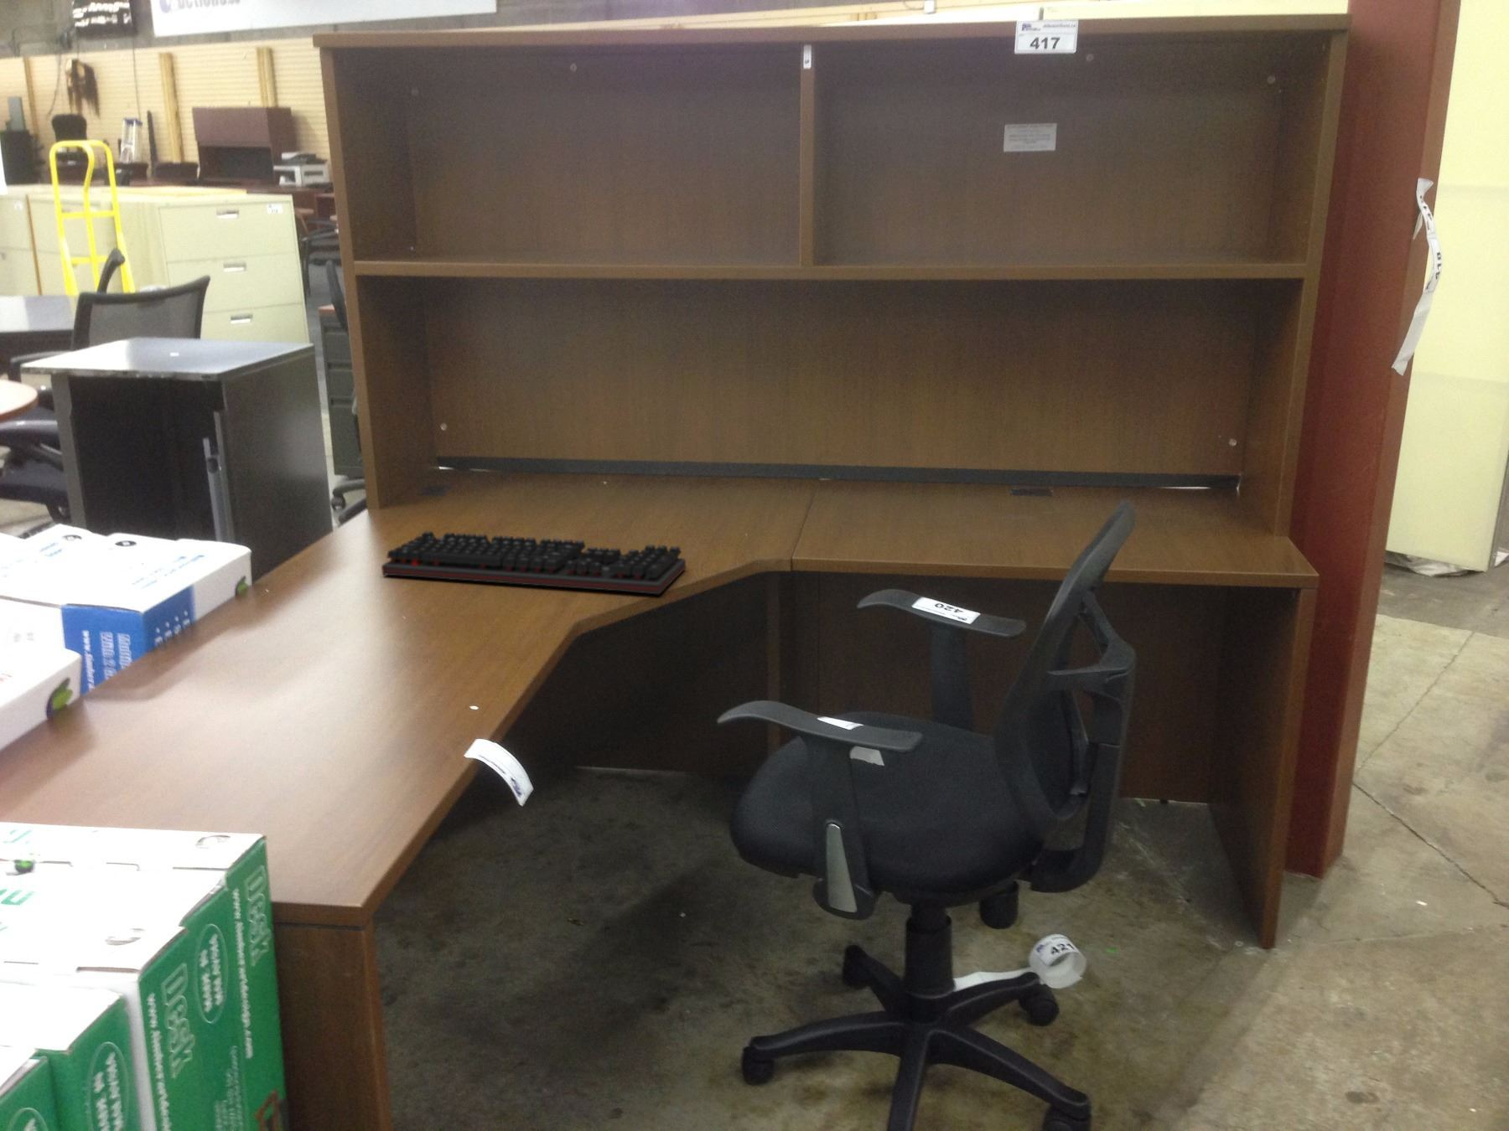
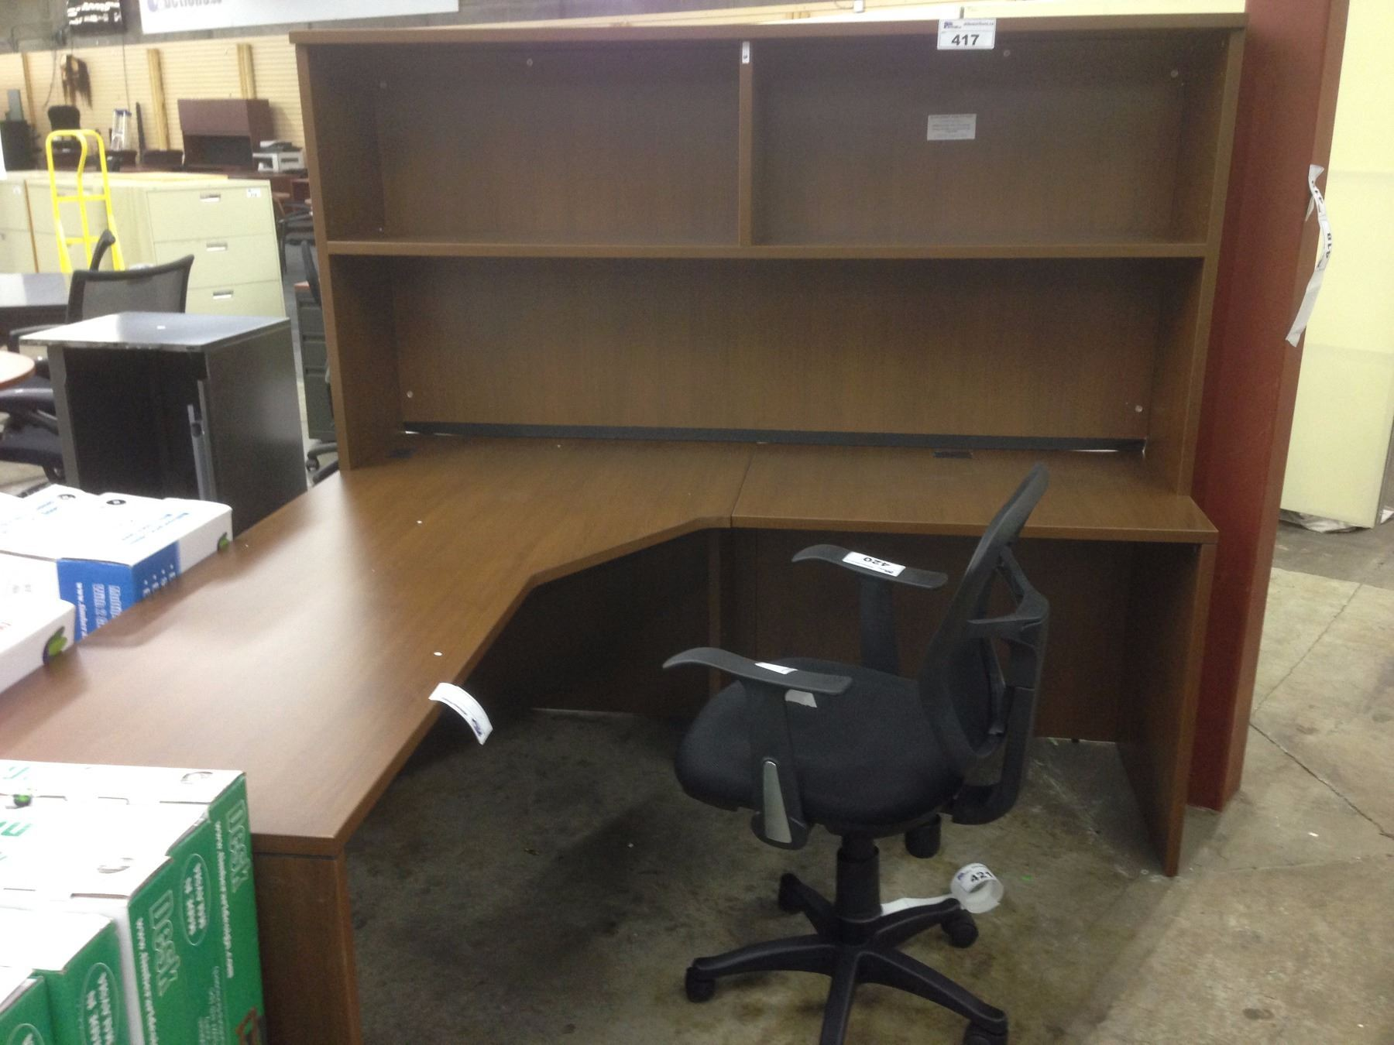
- keyboard (533, 561)
